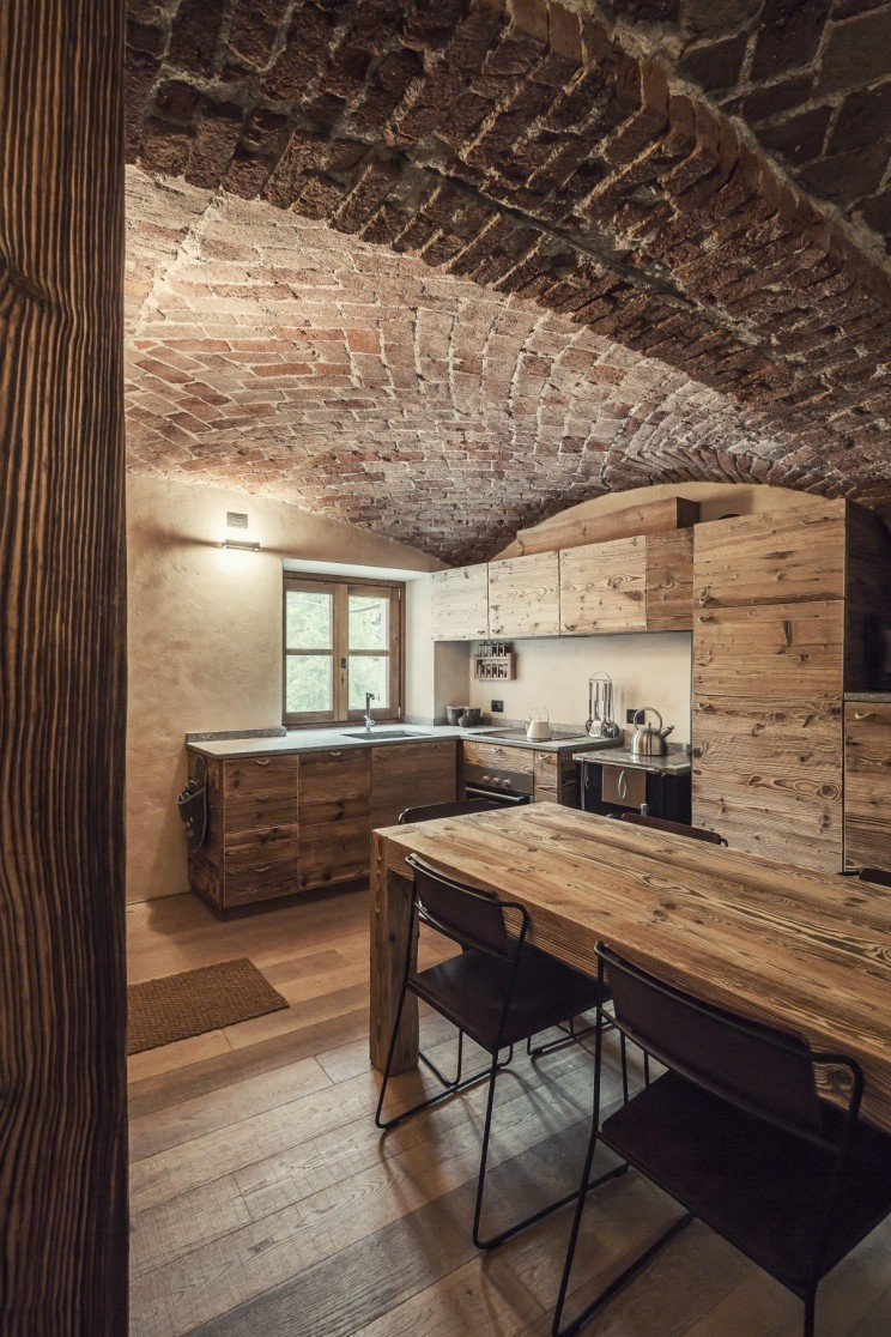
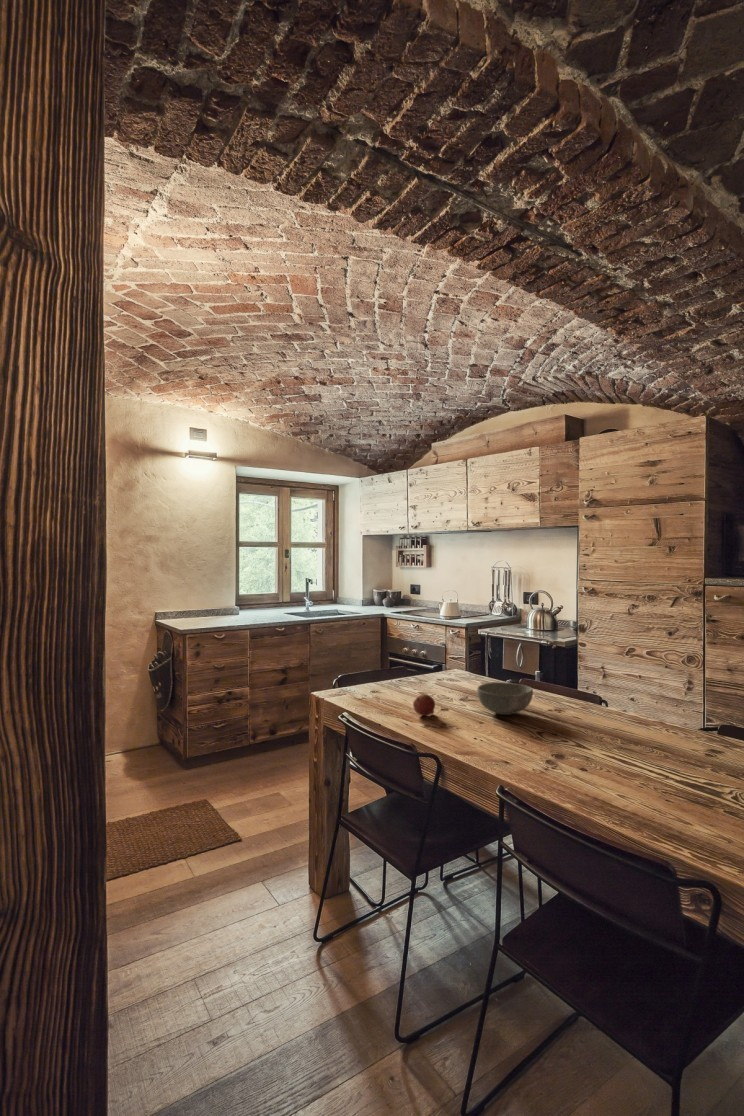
+ bowl (504, 700)
+ fruit (424, 704)
